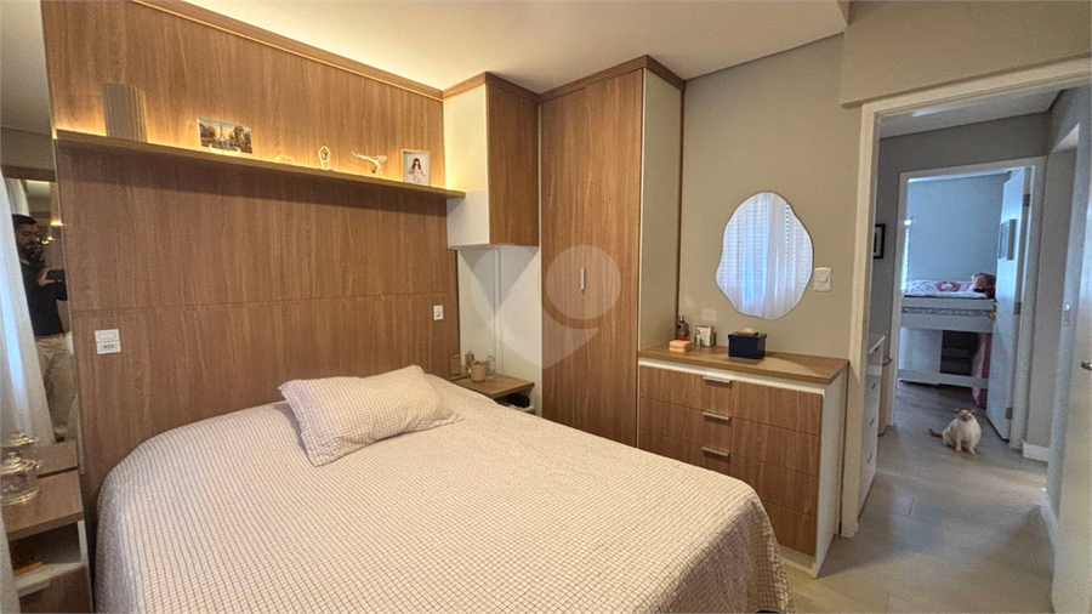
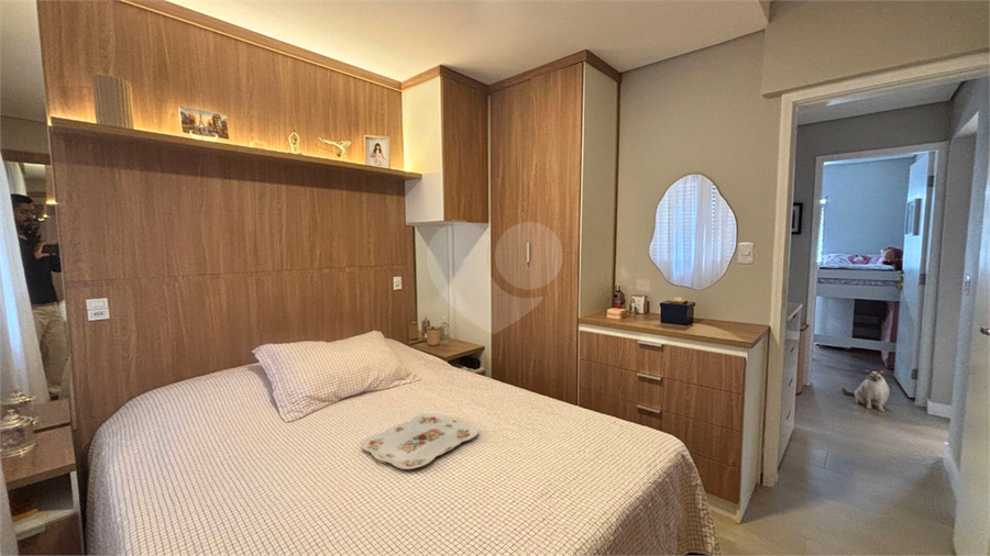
+ serving tray (421, 437)
